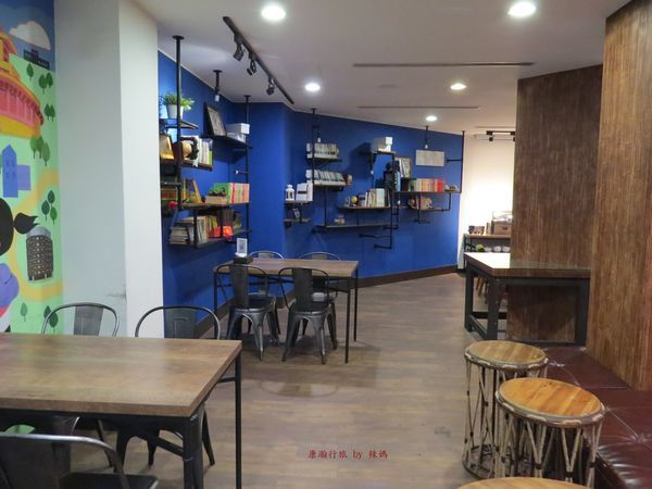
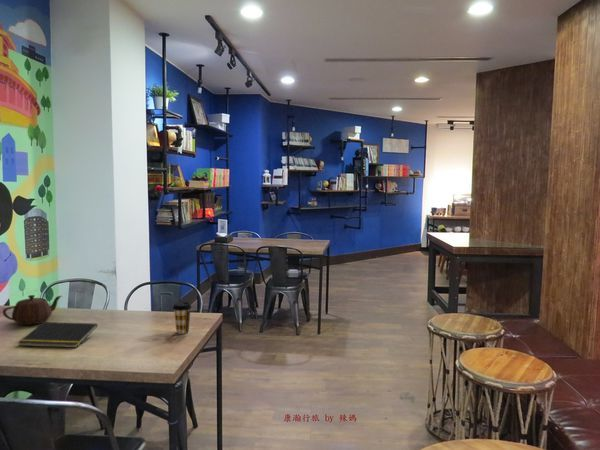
+ coffee cup (182, 317)
+ notepad (59, 334)
+ teapot (33, 308)
